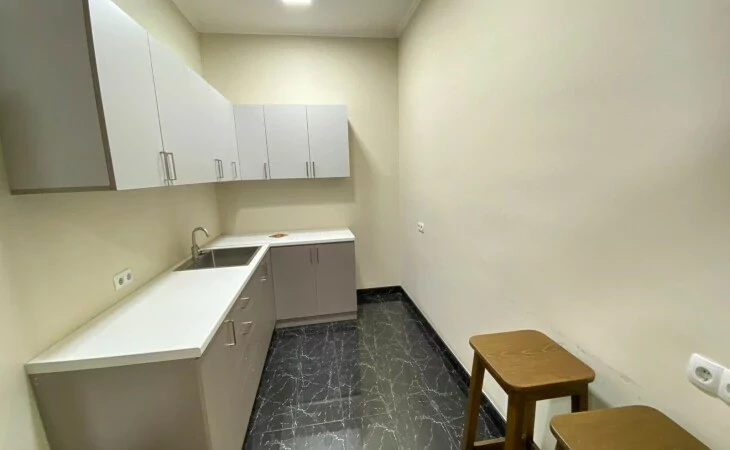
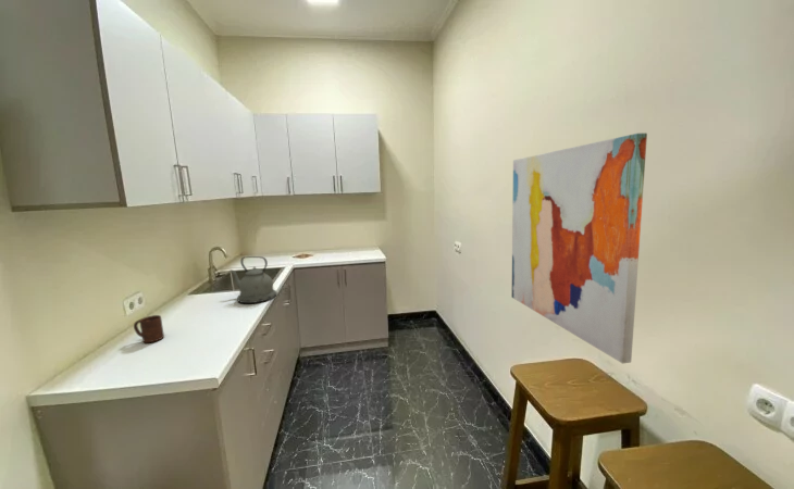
+ kettle (252, 277)
+ wall art (559, 239)
+ cup (148, 329)
